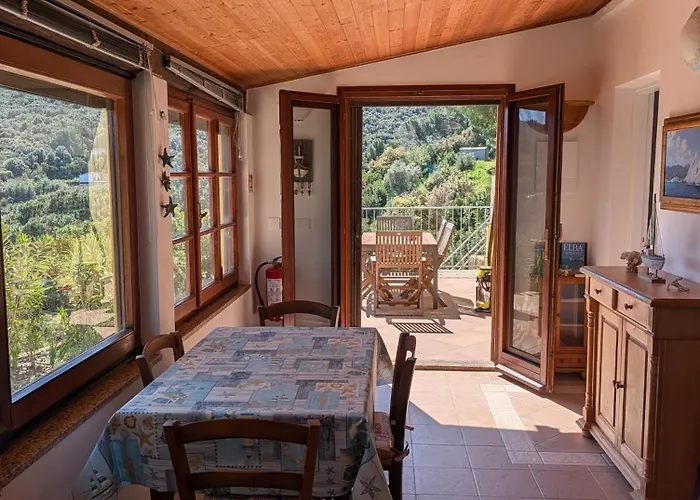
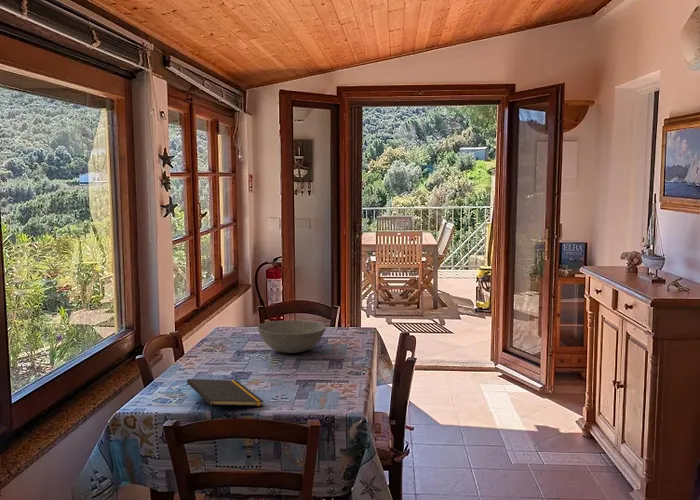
+ bowl (292, 337)
+ notepad (224, 391)
